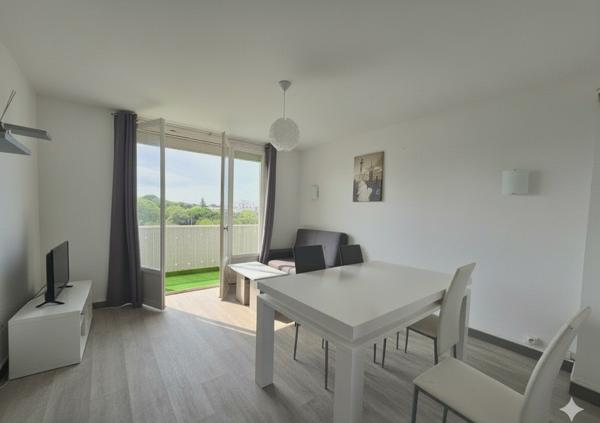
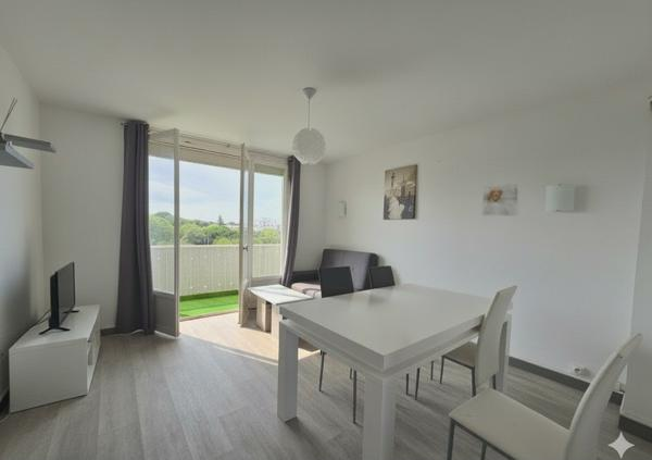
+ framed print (500, 200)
